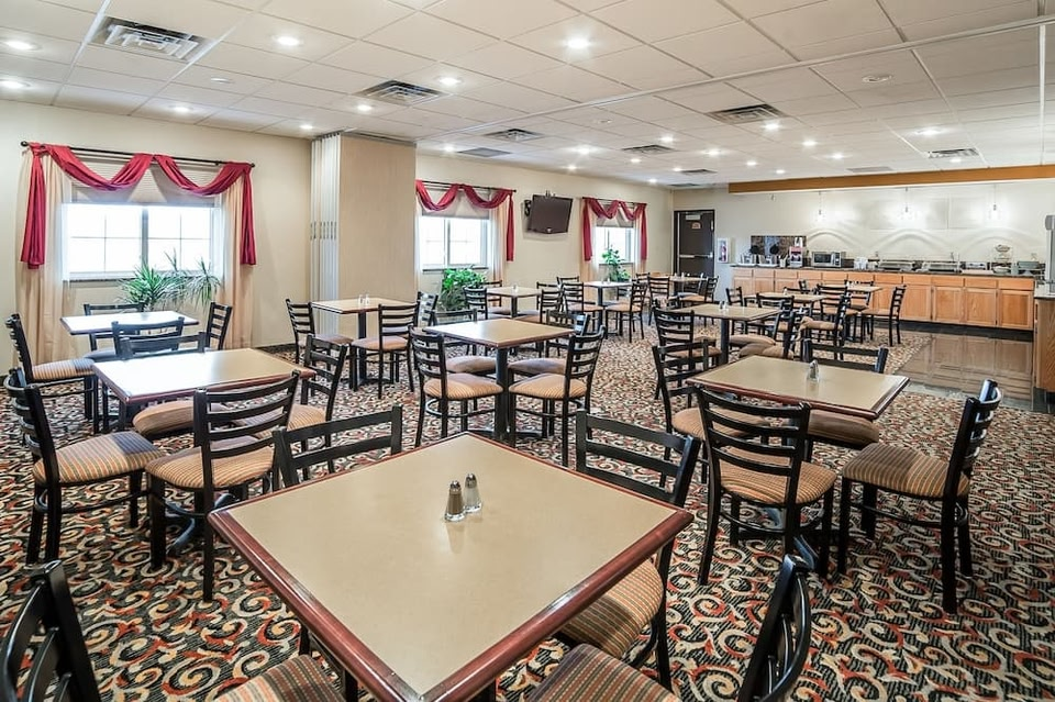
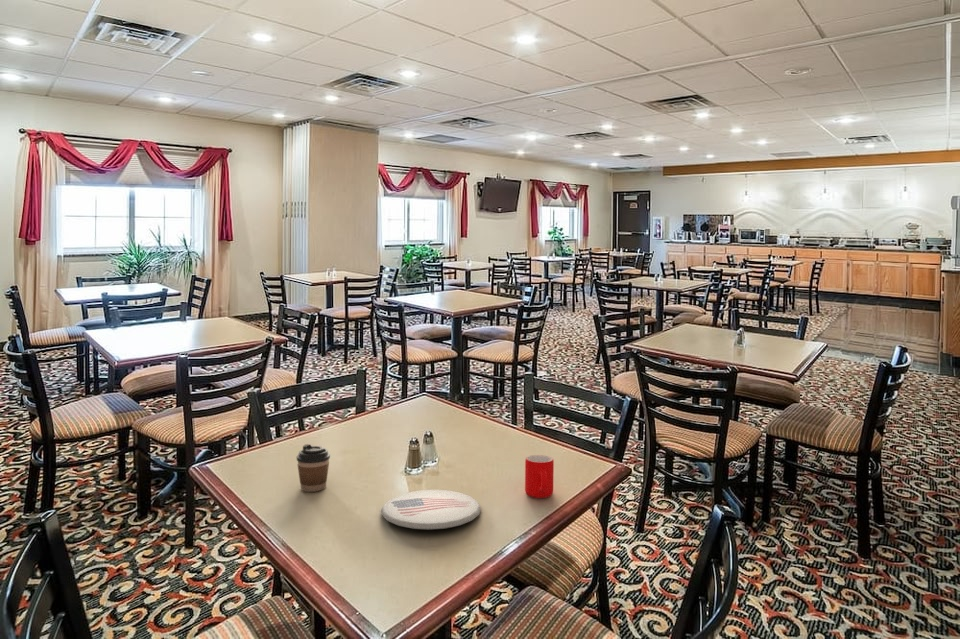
+ mug (540, 479)
+ plate (431, 506)
+ coffee cup (313, 466)
